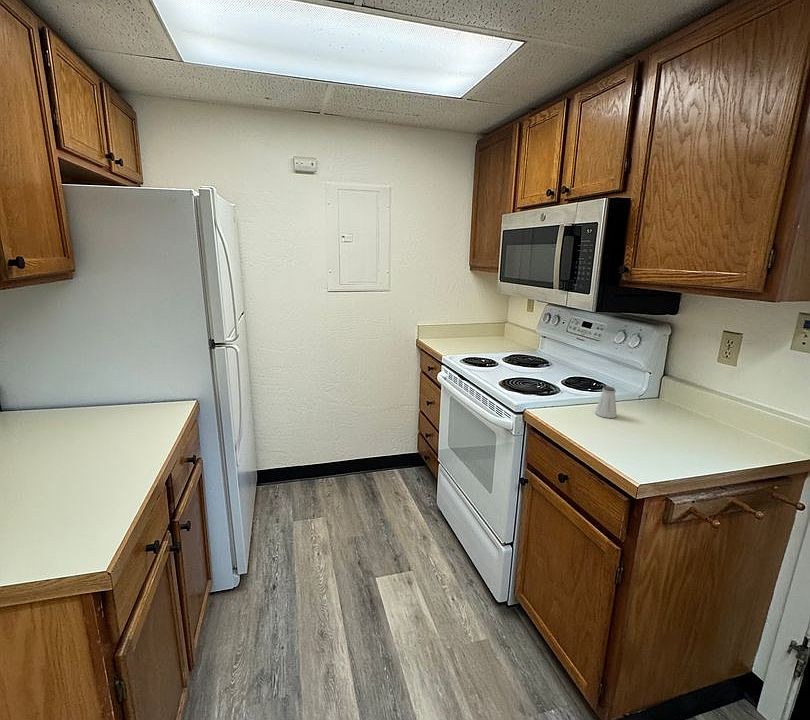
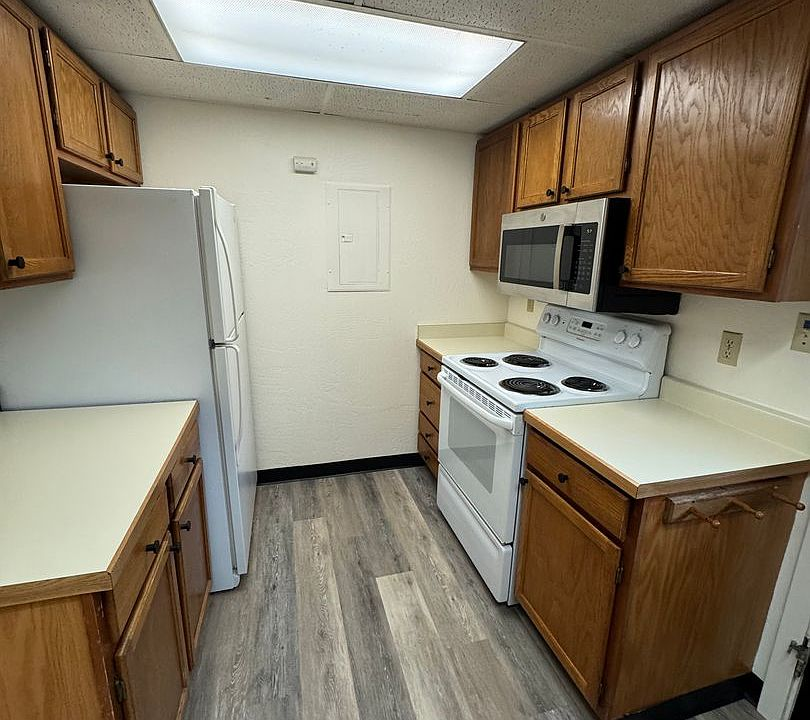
- saltshaker (607, 401)
